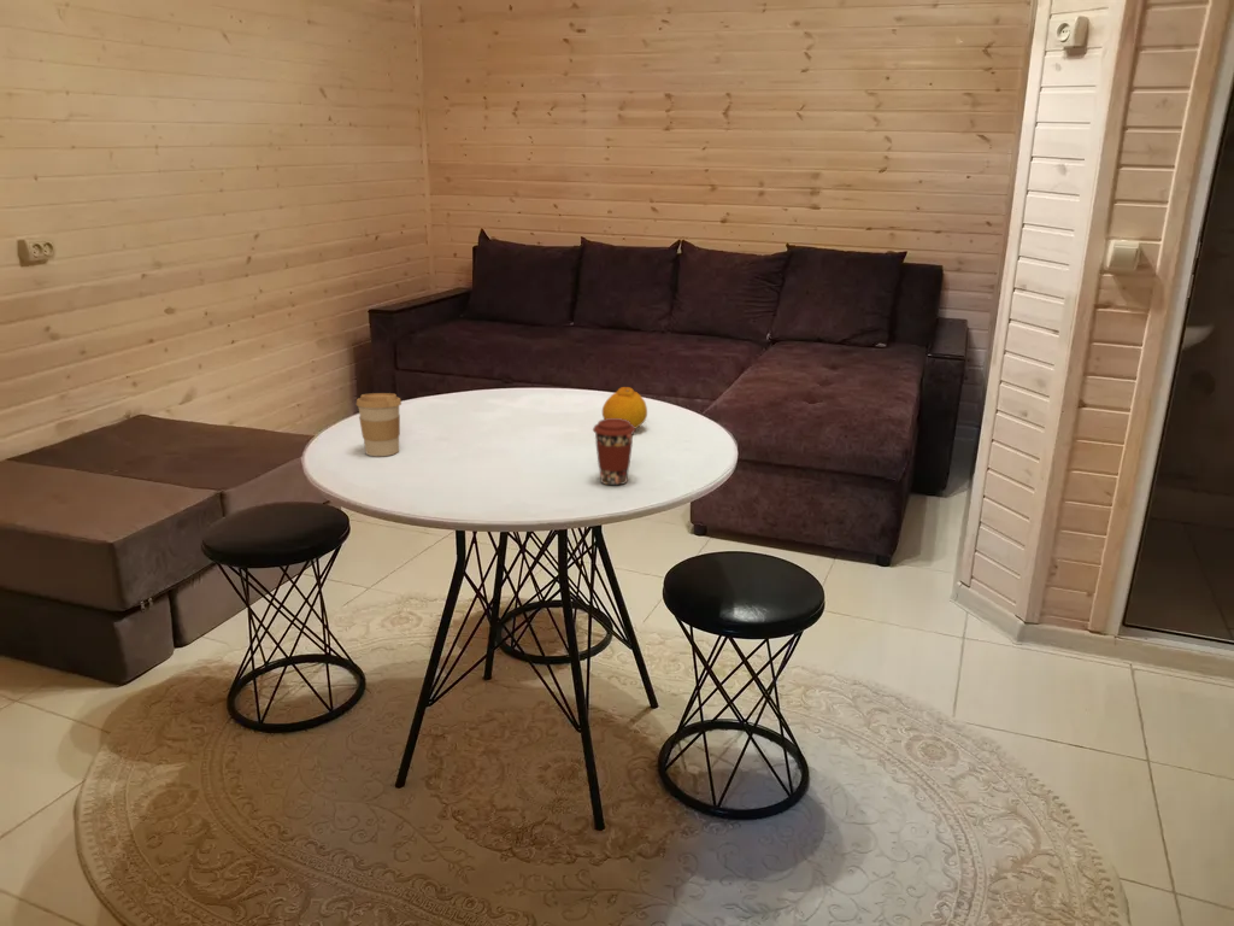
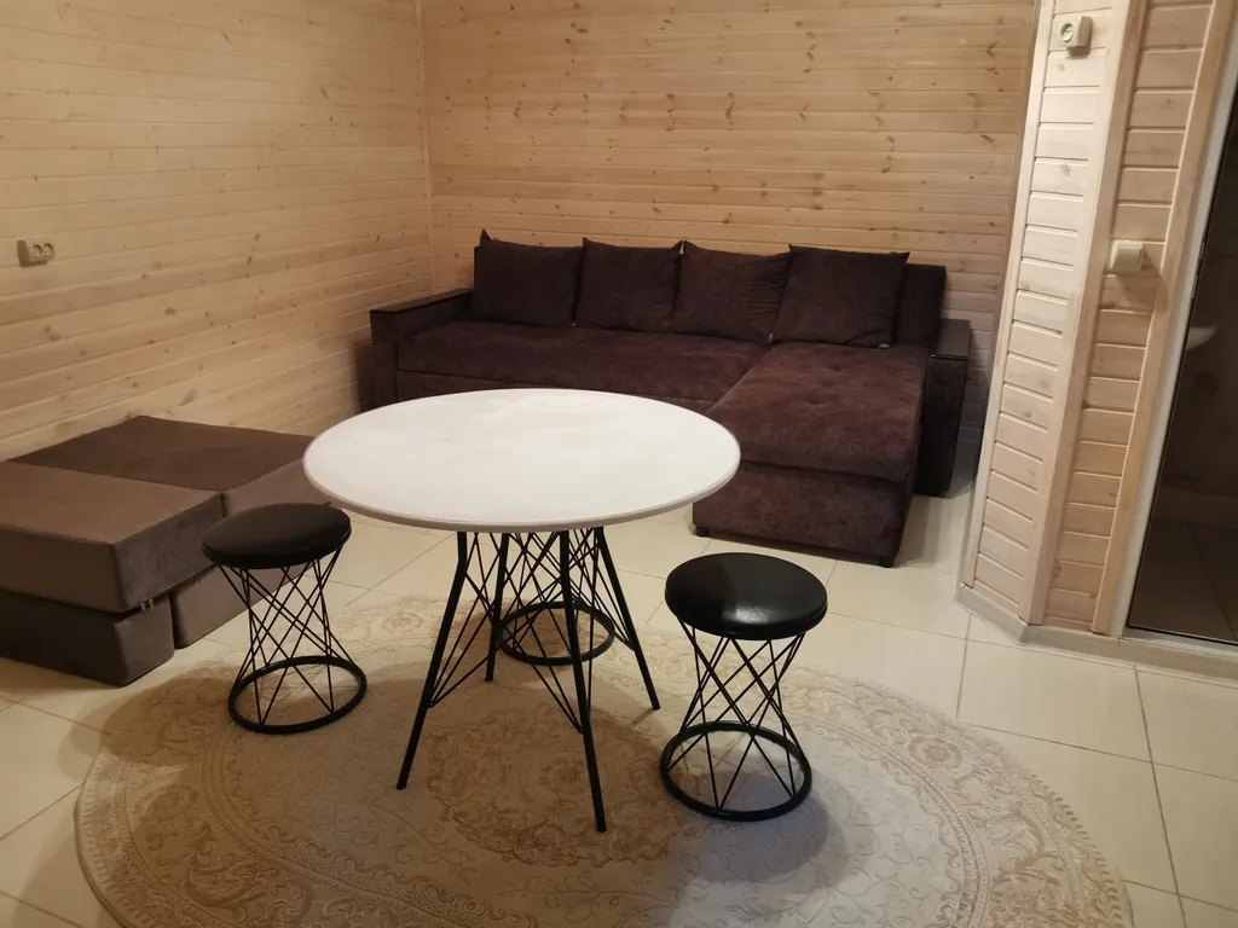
- coffee cup (613, 451)
- coffee cup (380, 422)
- fruit (624, 409)
